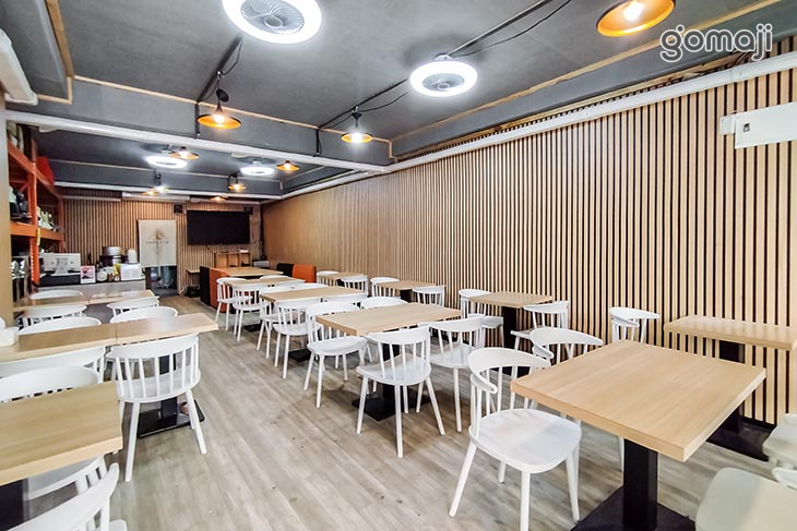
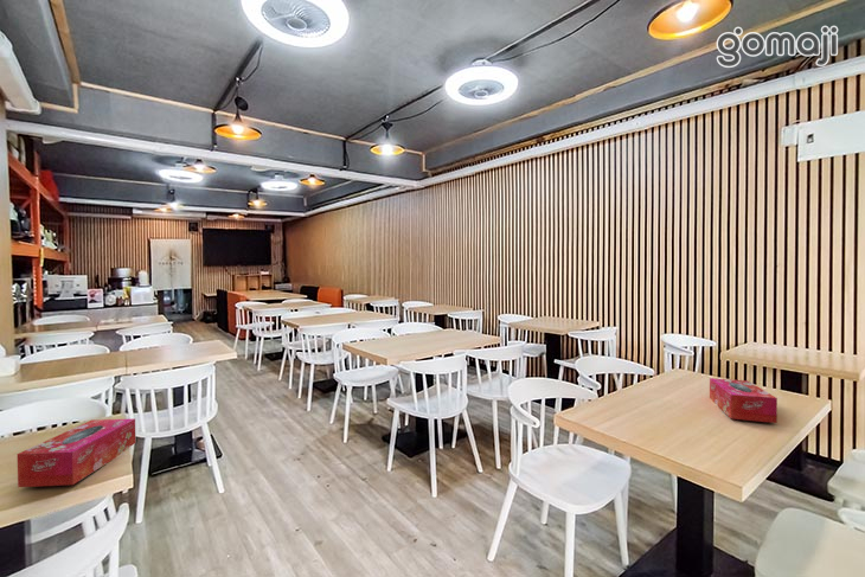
+ tissue box (83, 449)
+ tissue box (739, 398)
